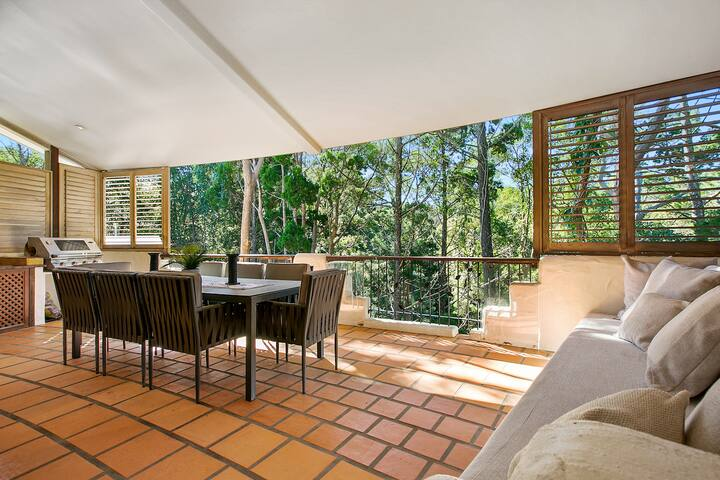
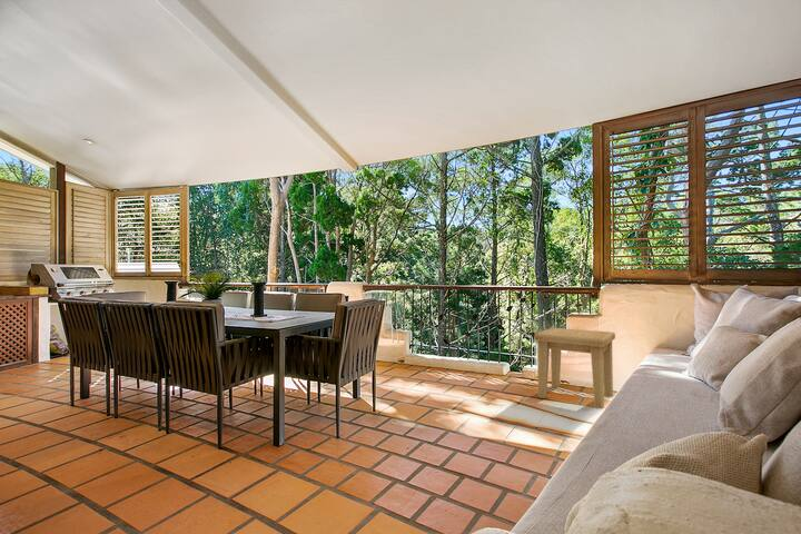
+ side table (578, 352)
